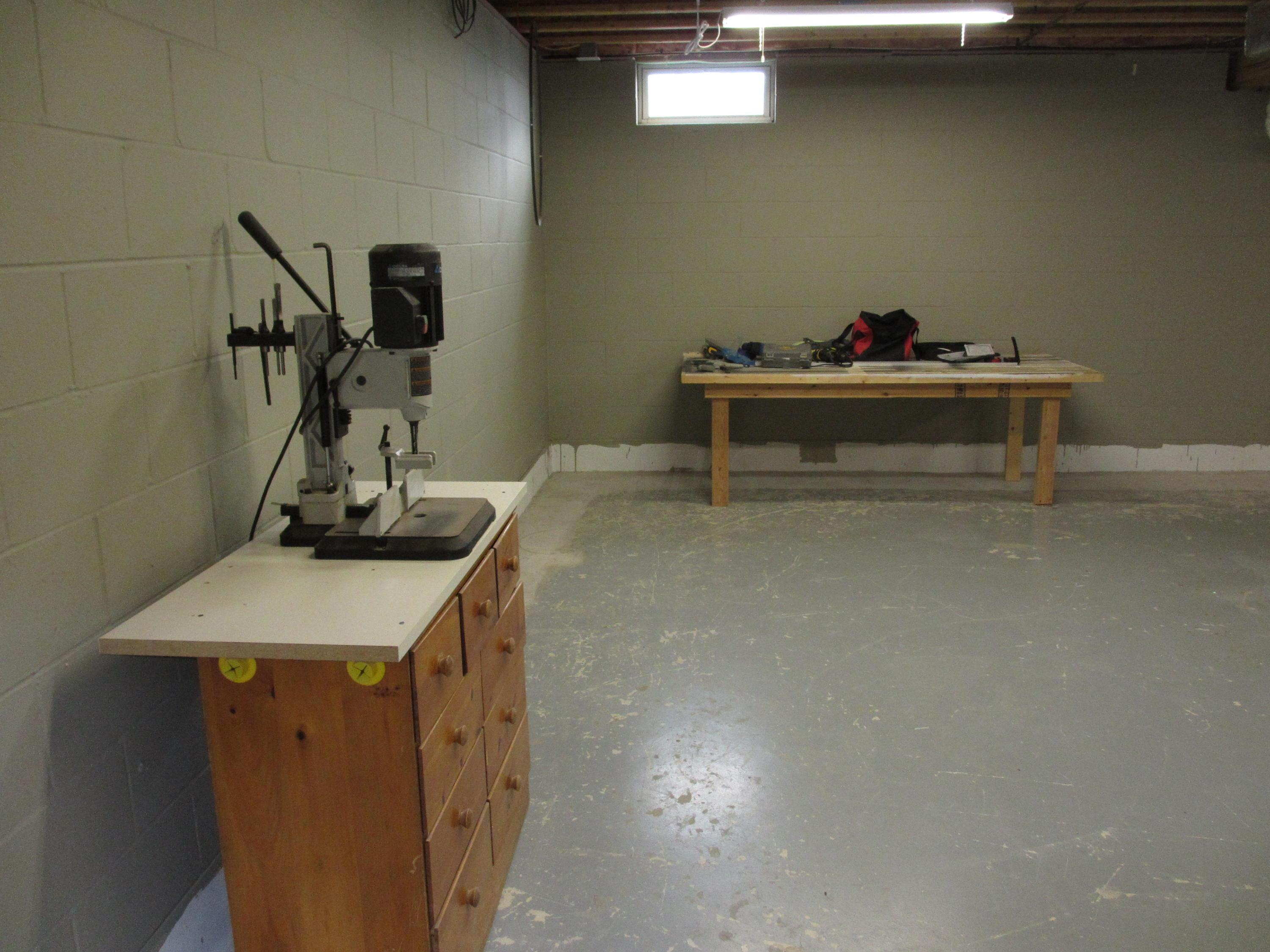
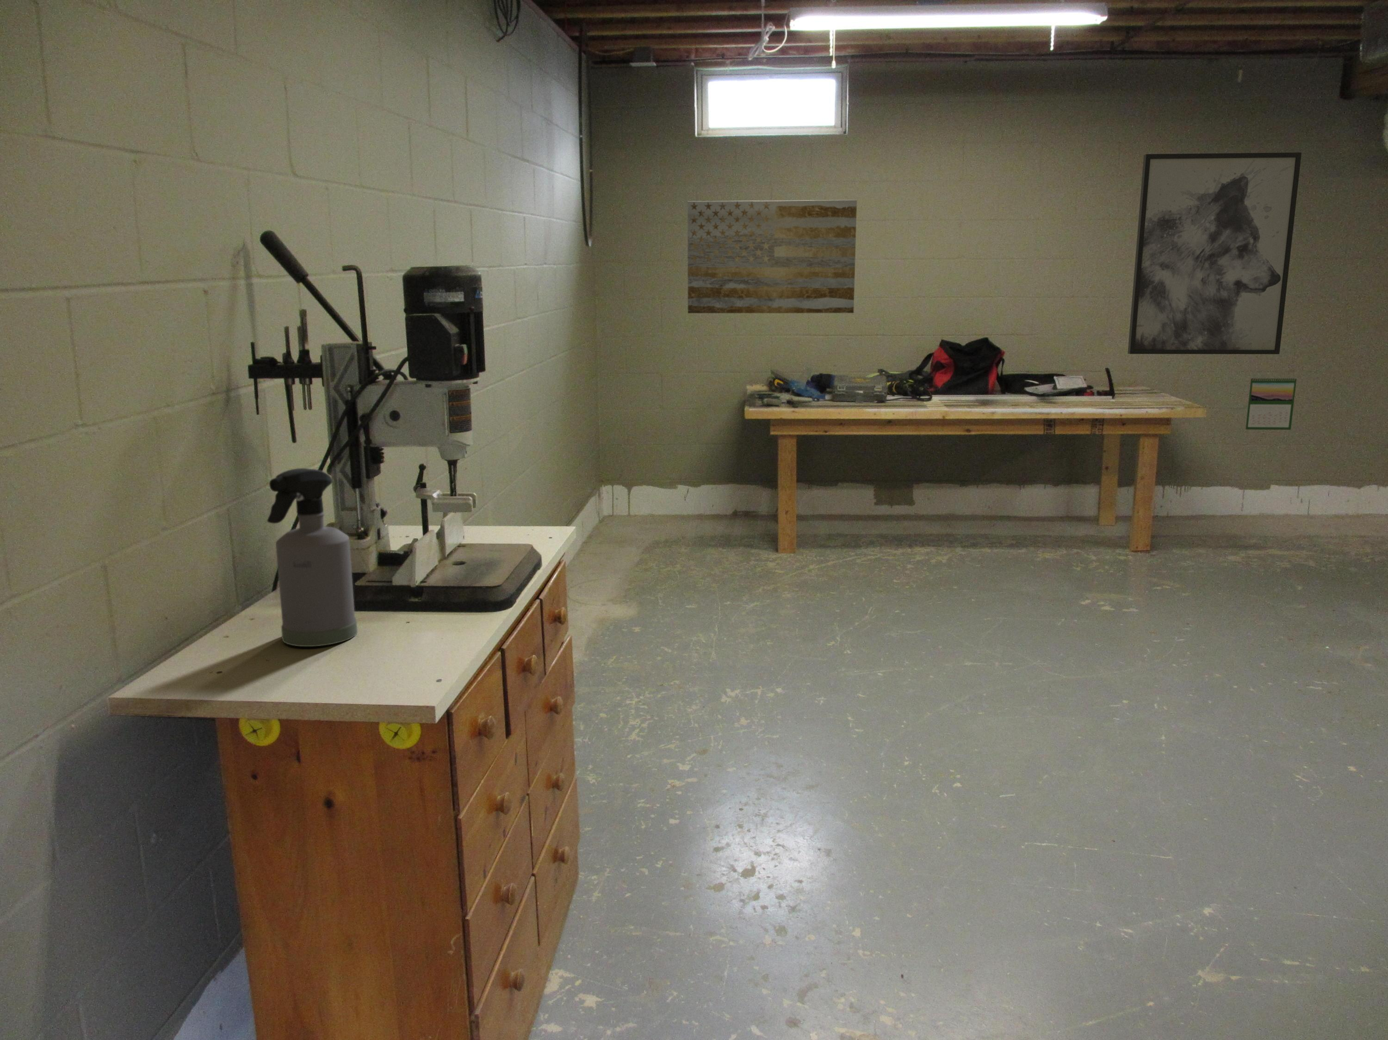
+ wall art (1212, 256)
+ spray bottle (309, 554)
+ calendar (1270, 403)
+ wall art (771, 258)
